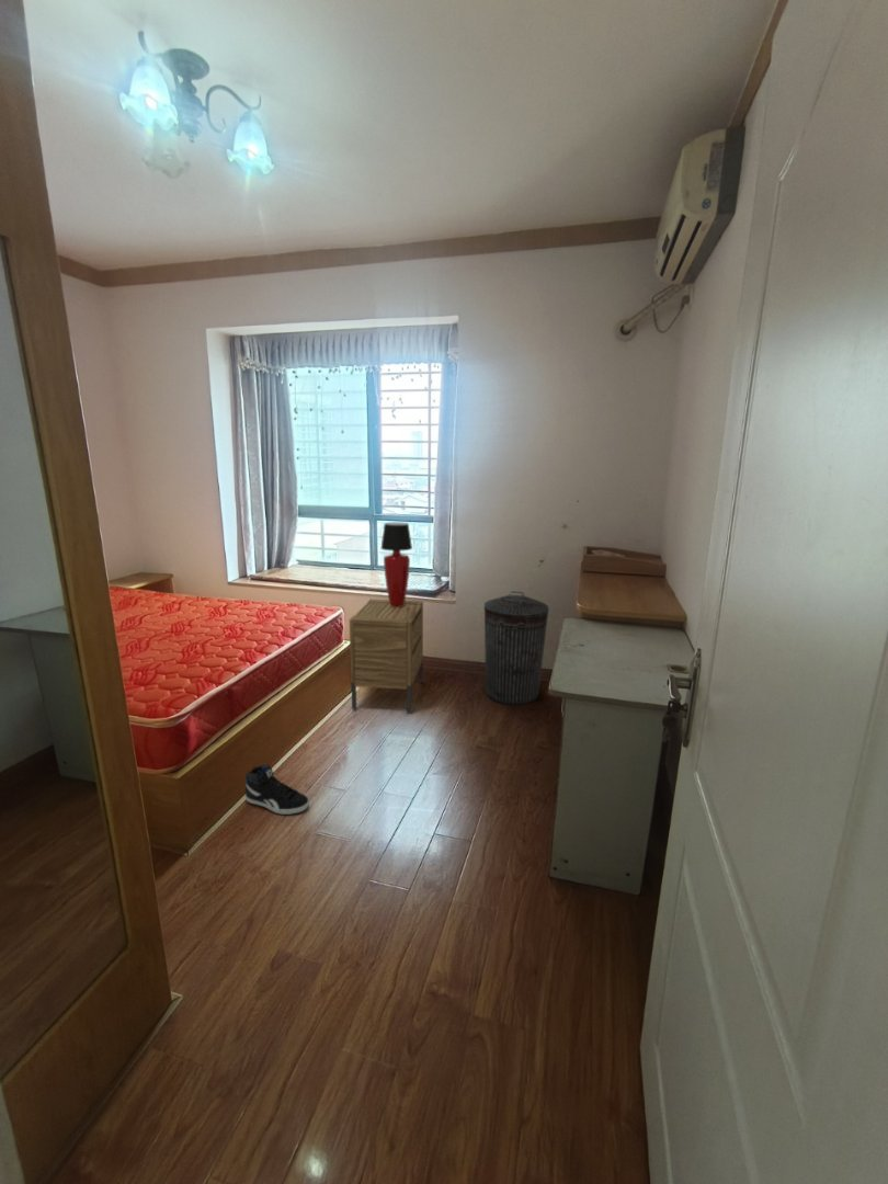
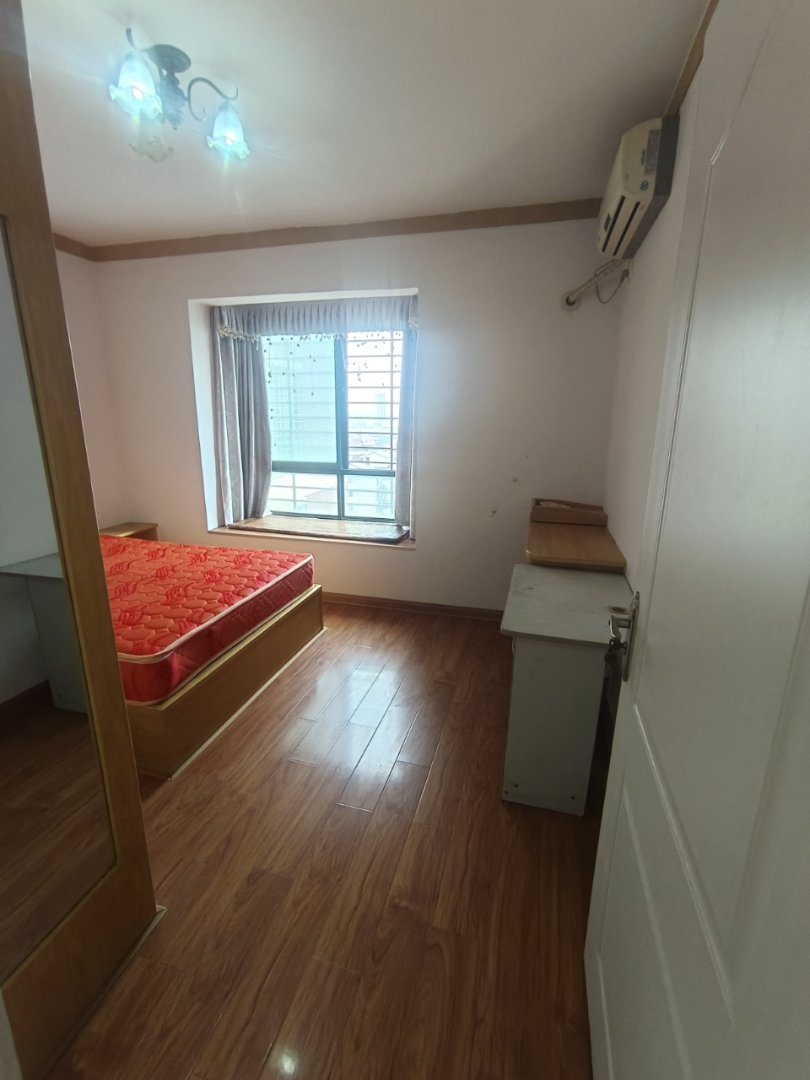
- table lamp (396, 565)
- nightstand (388, 653)
- sneaker (274, 786)
- trash can (514, 644)
